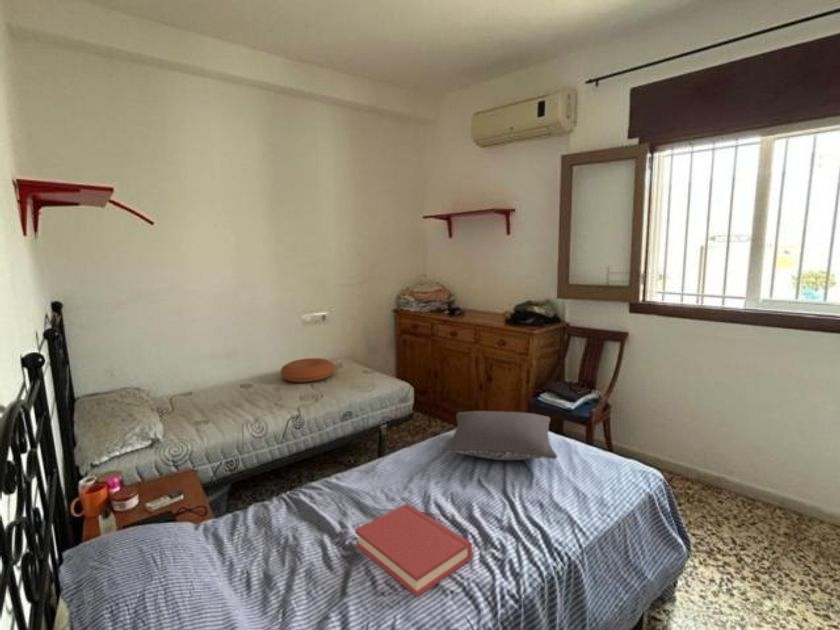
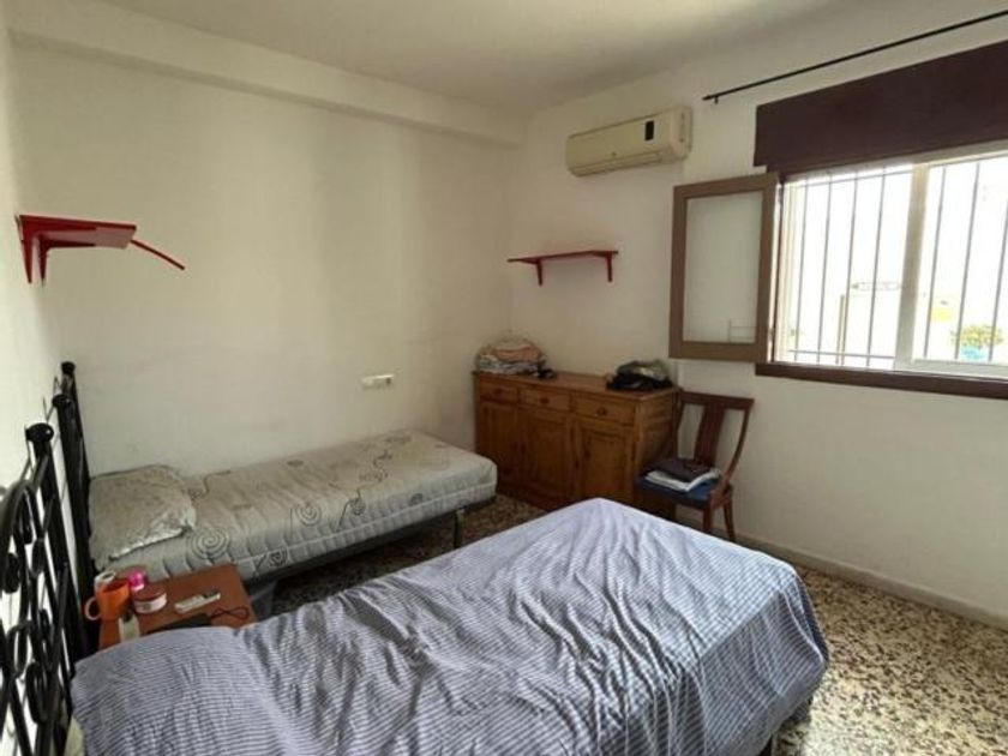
- hardback book (412, 544)
- pillow (500, 432)
- cushion (308, 369)
